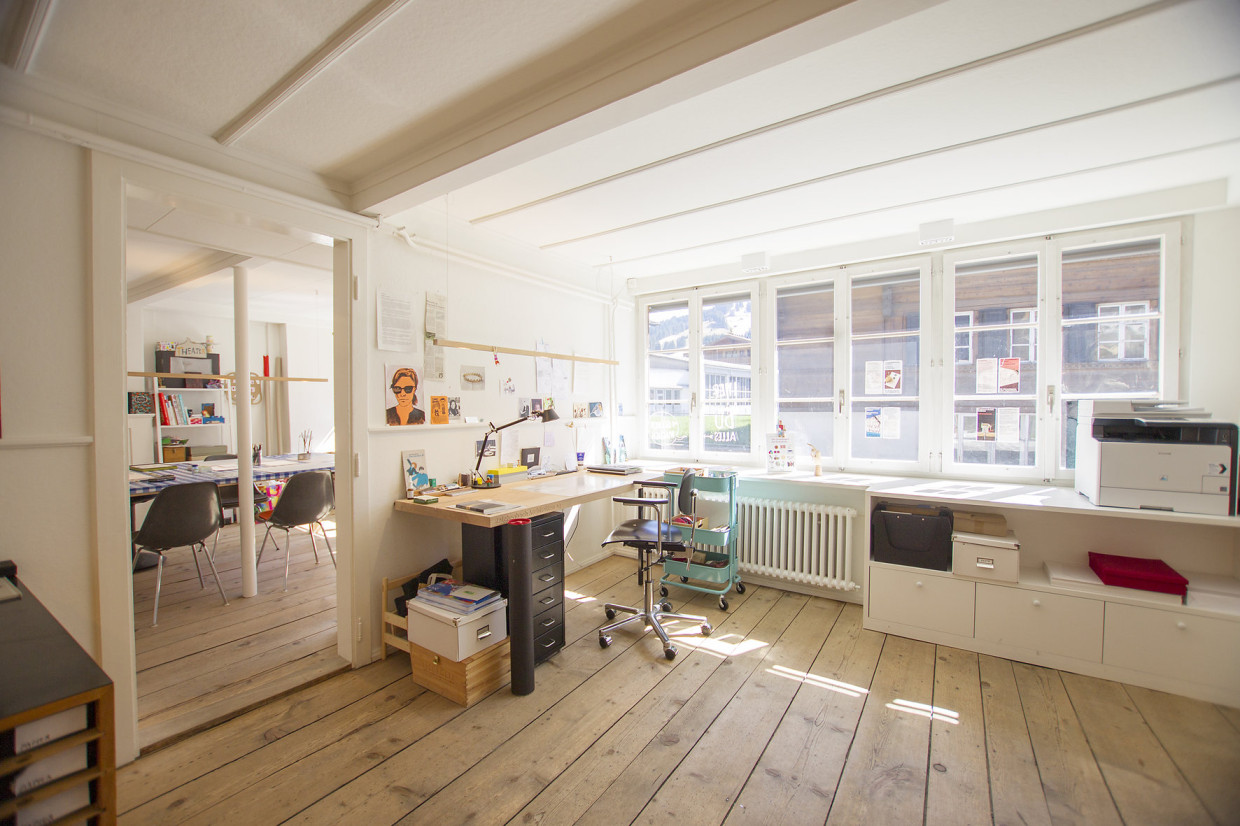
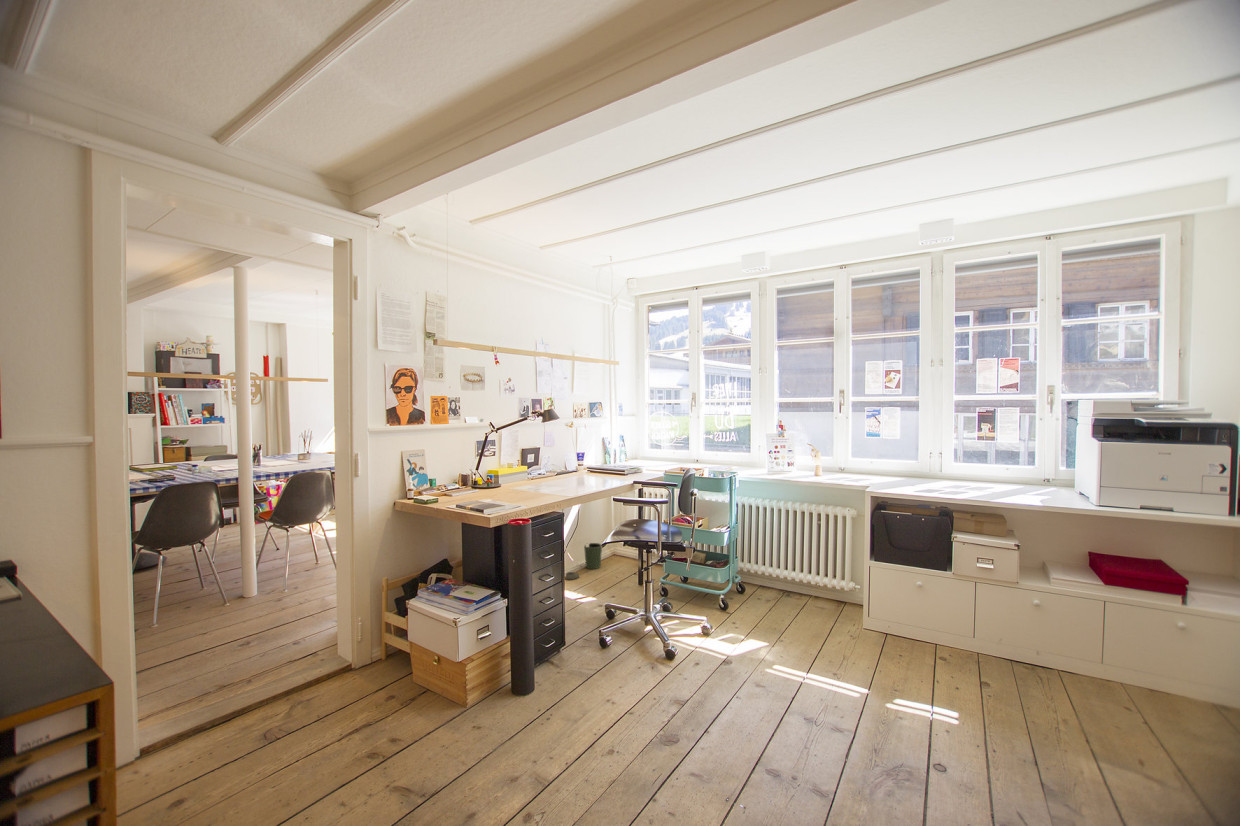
+ trash can (585, 560)
